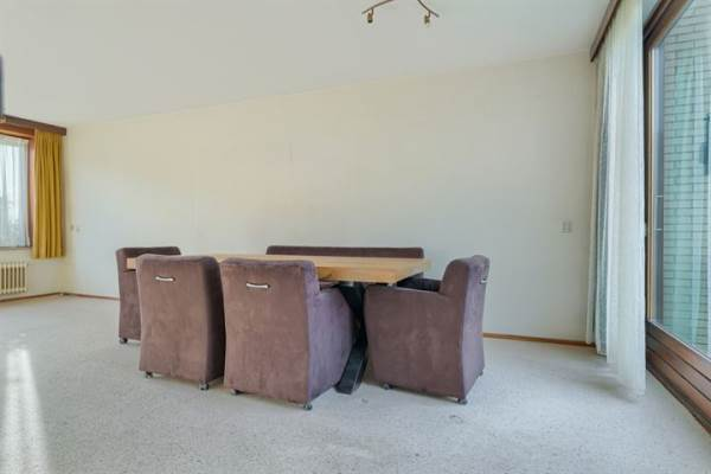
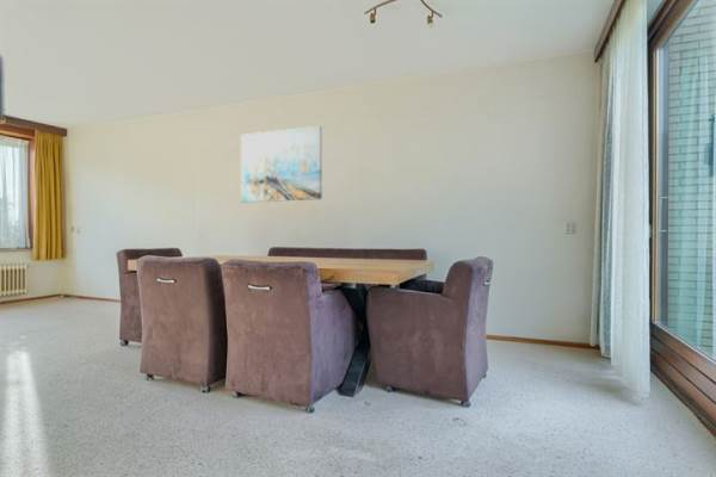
+ wall art (279, 166)
